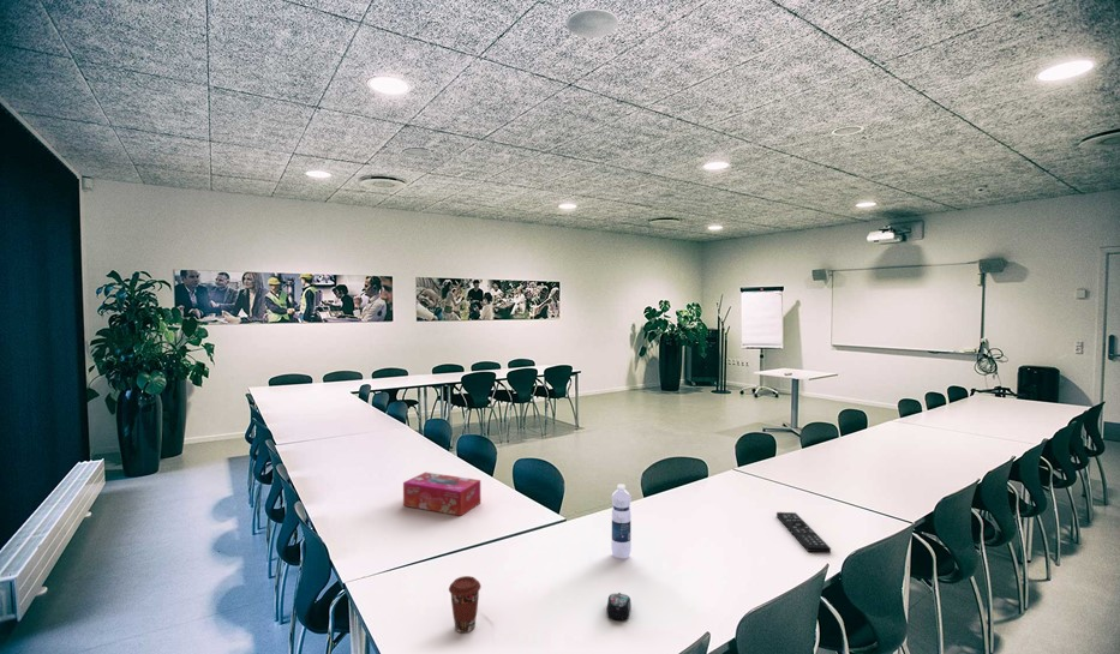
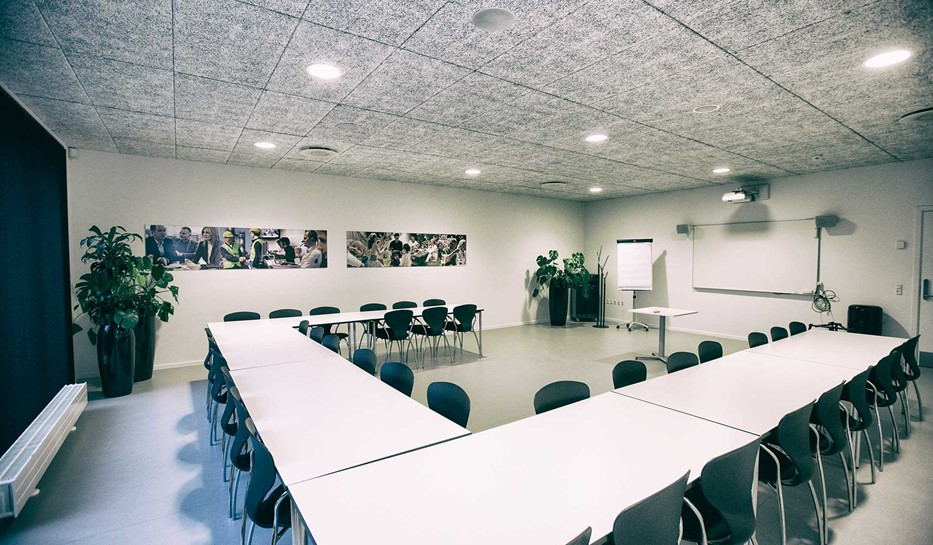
- coffee cup (465, 604)
- water bottle (621, 520)
- tissue box (442, 492)
- computer mouse (618, 602)
- remote control (801, 529)
